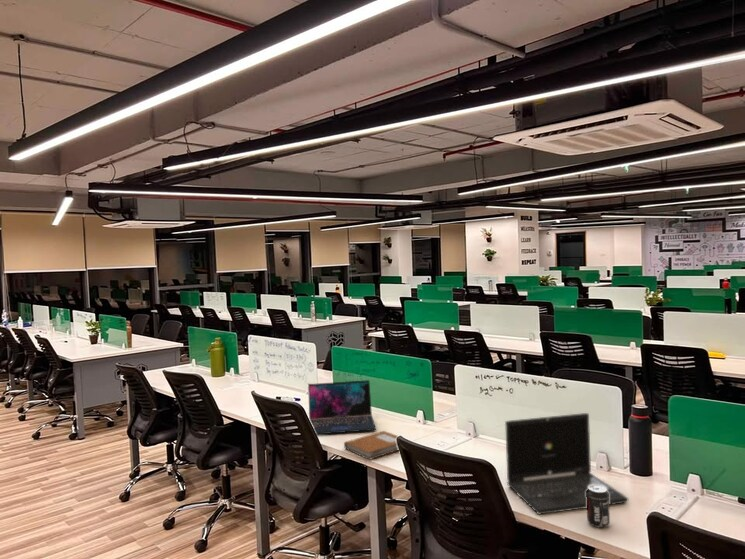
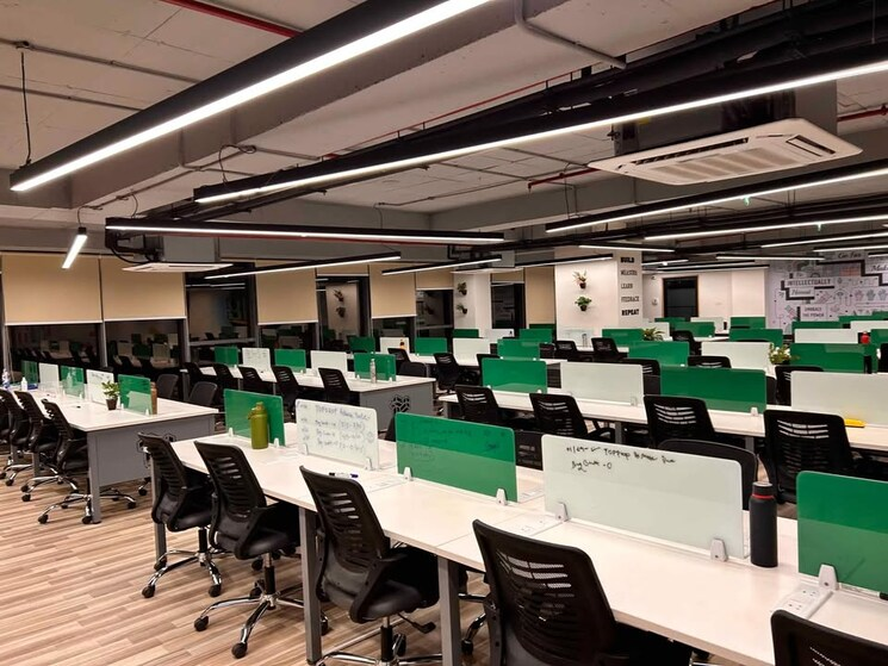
- notebook (377, 443)
- beverage can (597, 506)
- laptop (340, 406)
- laptop (564, 460)
